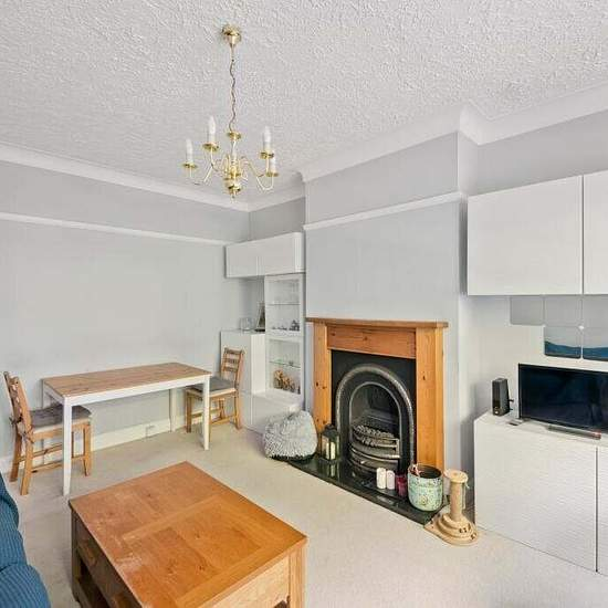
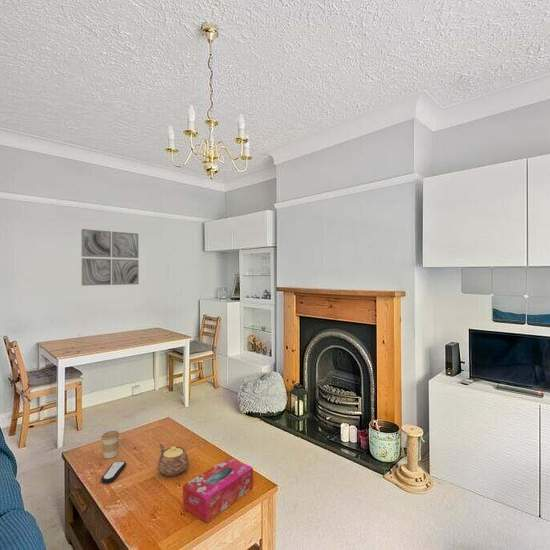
+ remote control (113, 471)
+ teapot (172, 458)
+ coffee cup (110, 443)
+ wall art (112, 257)
+ tissue box (219, 486)
